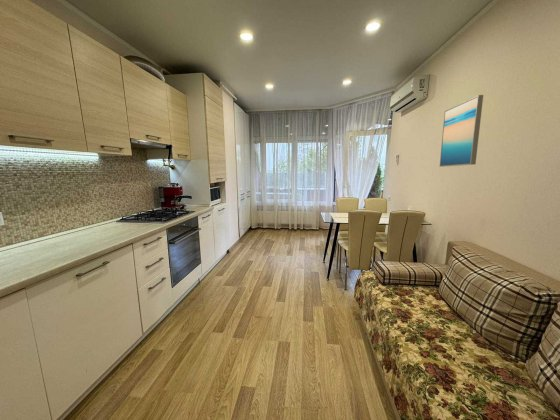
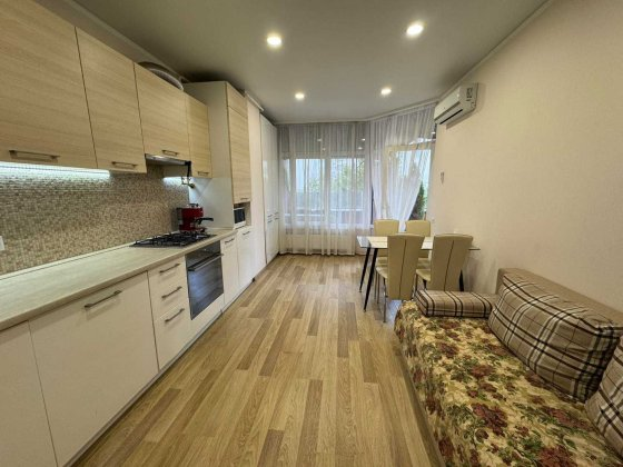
- wall art (458, 135)
